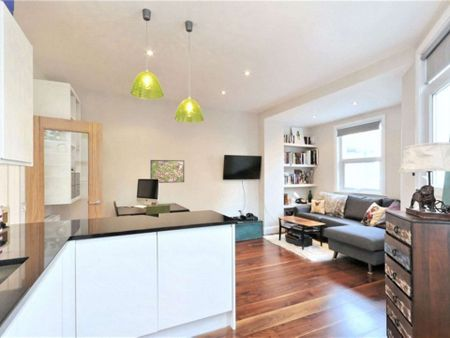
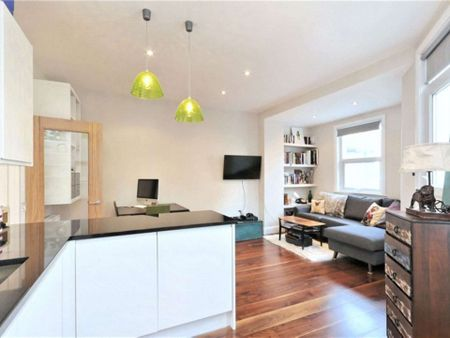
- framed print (167, 171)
